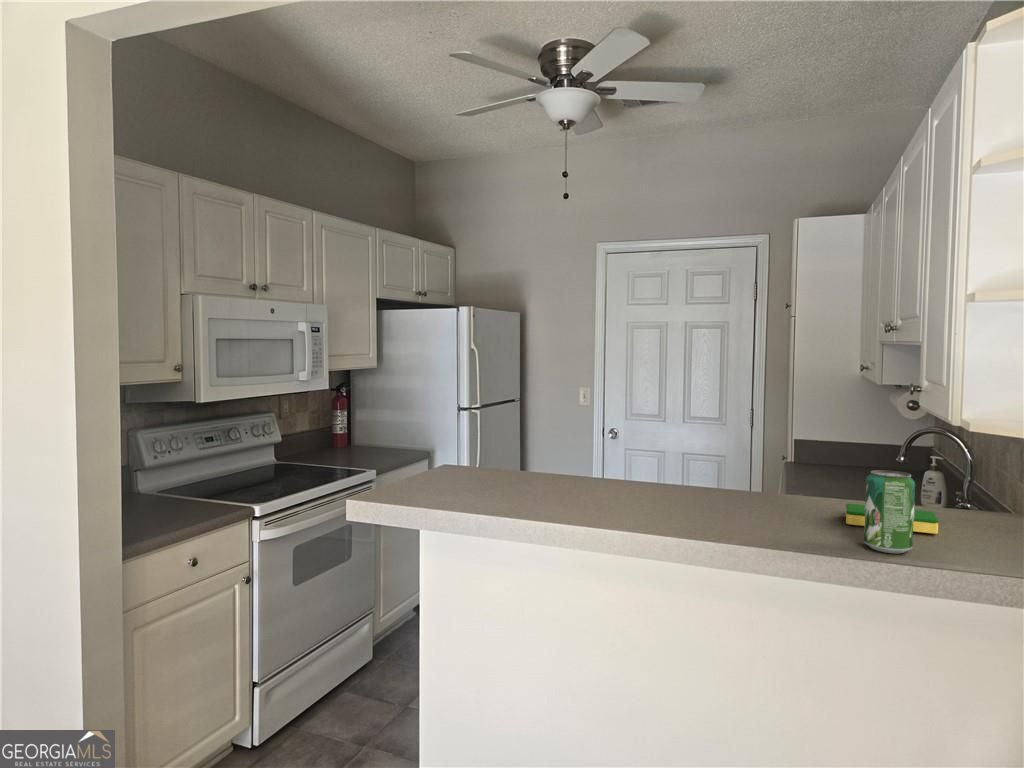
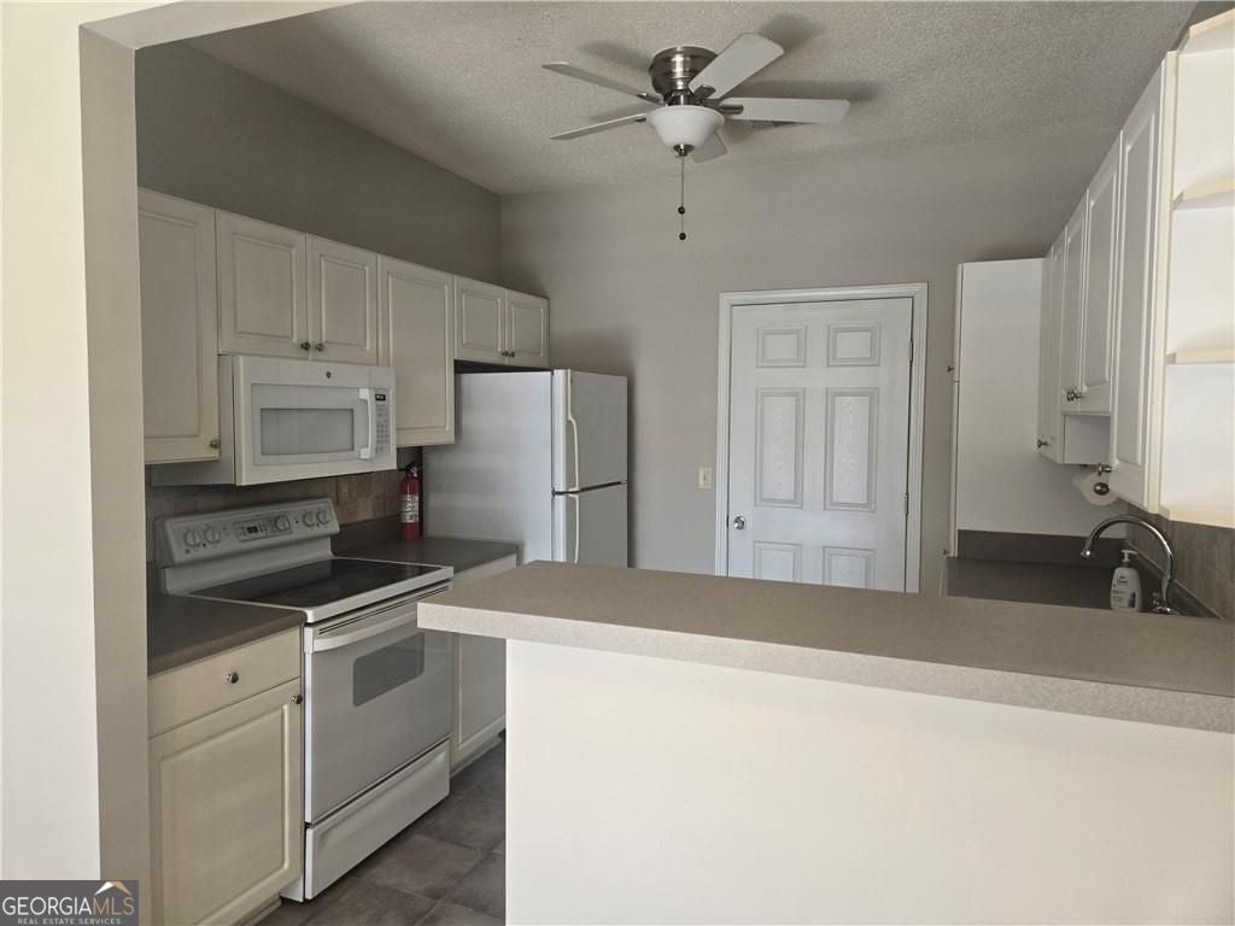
- beverage can (889, 511)
- dish sponge (913, 523)
